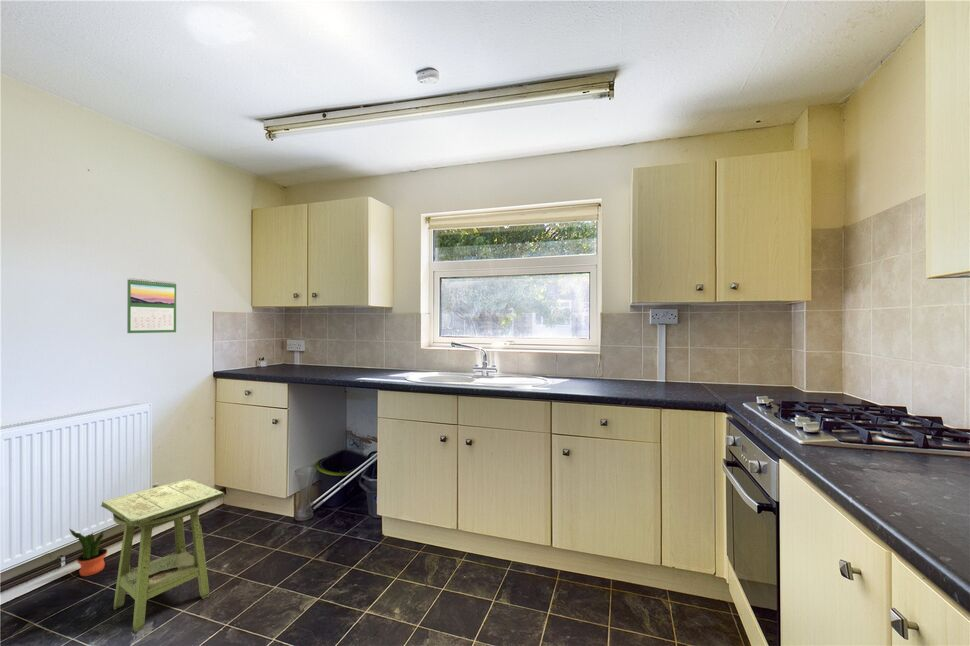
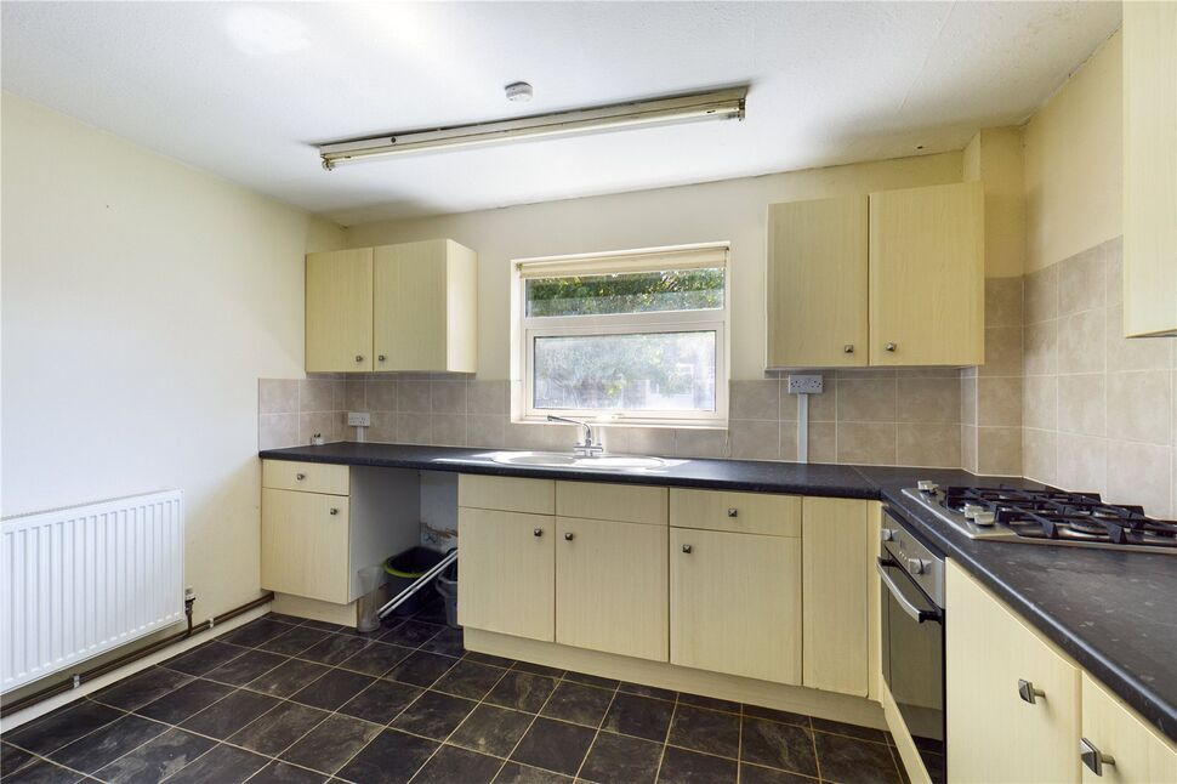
- side table (169, 554)
- potted plant (88, 547)
- calendar (153, 306)
